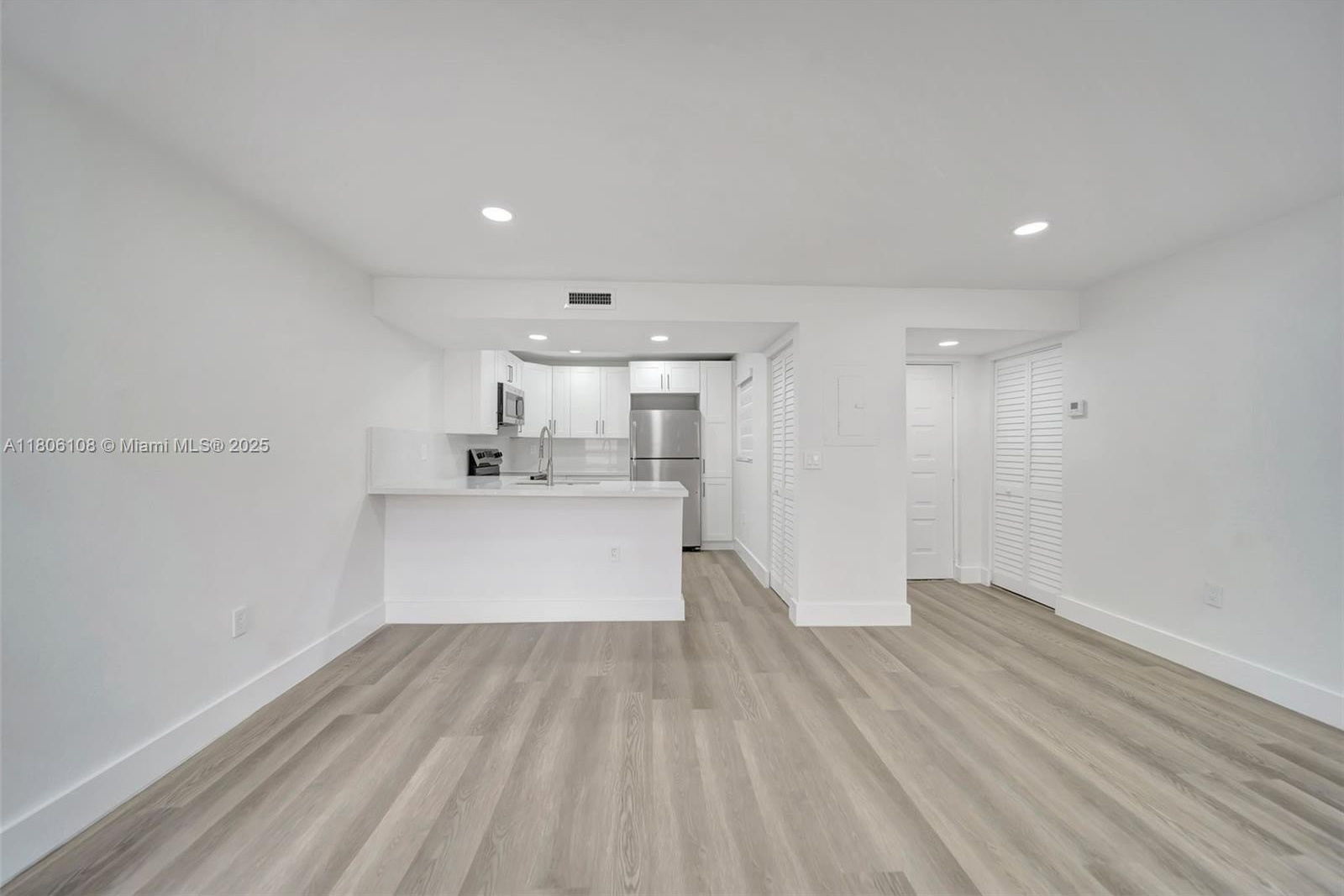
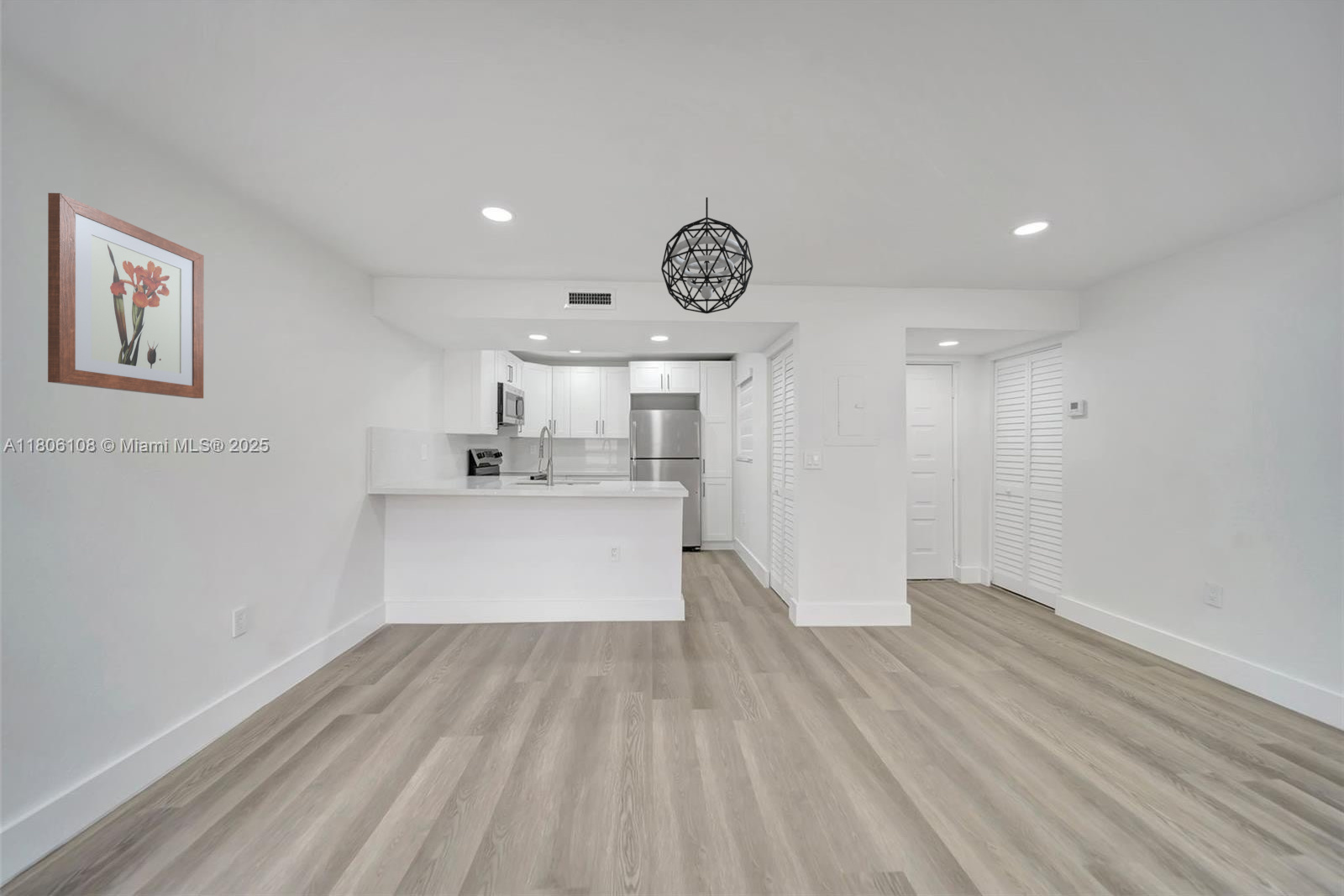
+ pendant light (706, 255)
+ wall art (136, 310)
